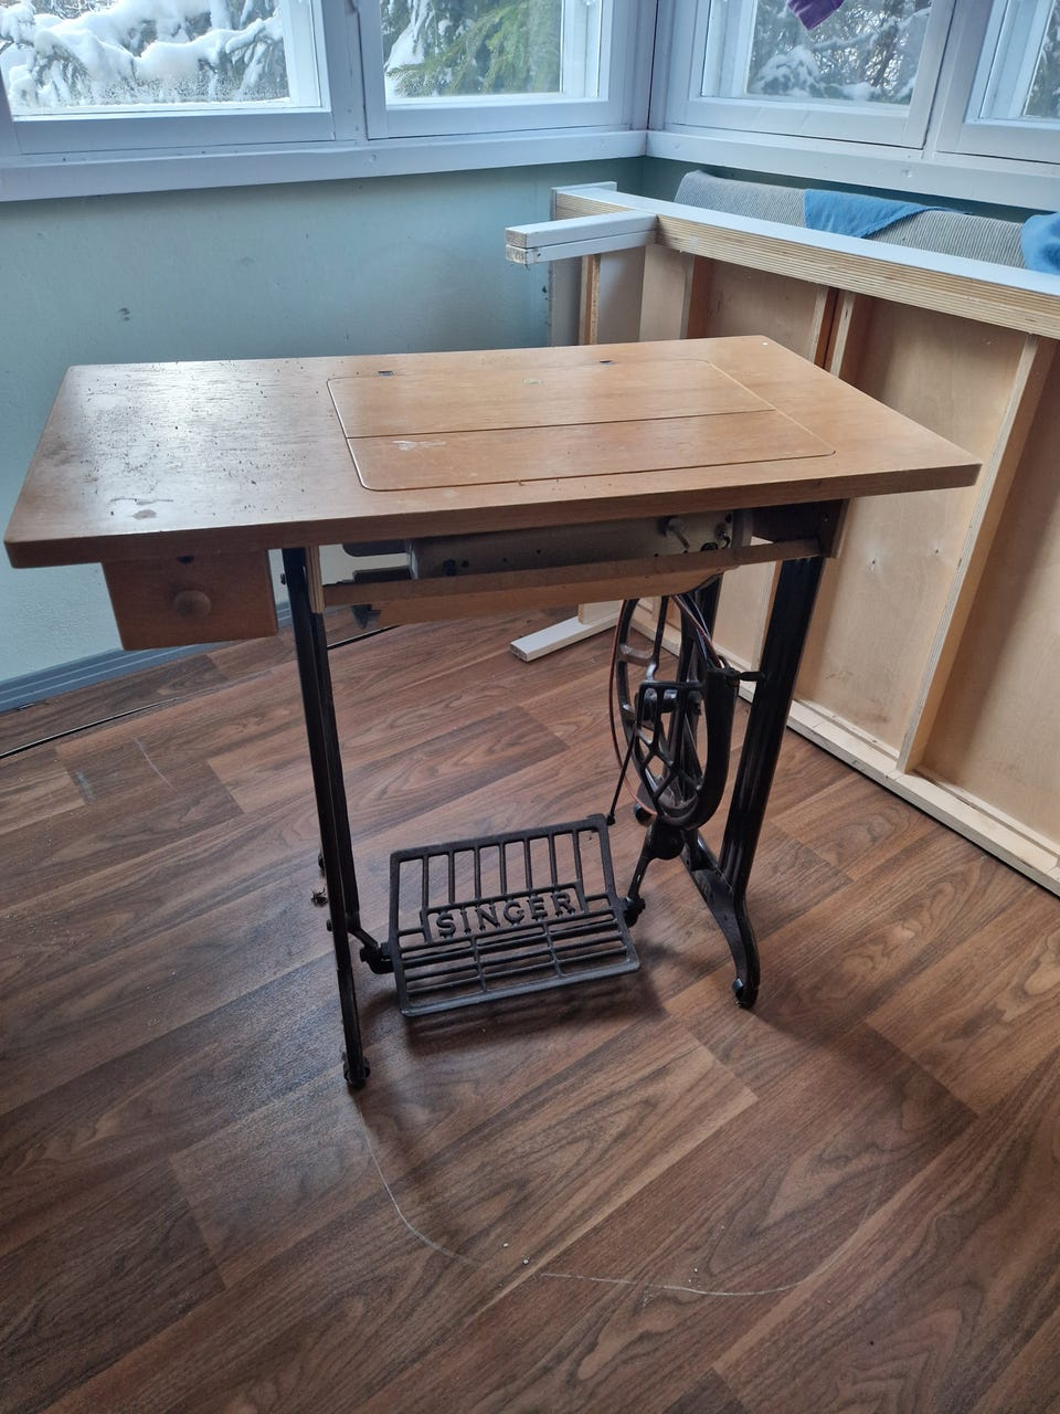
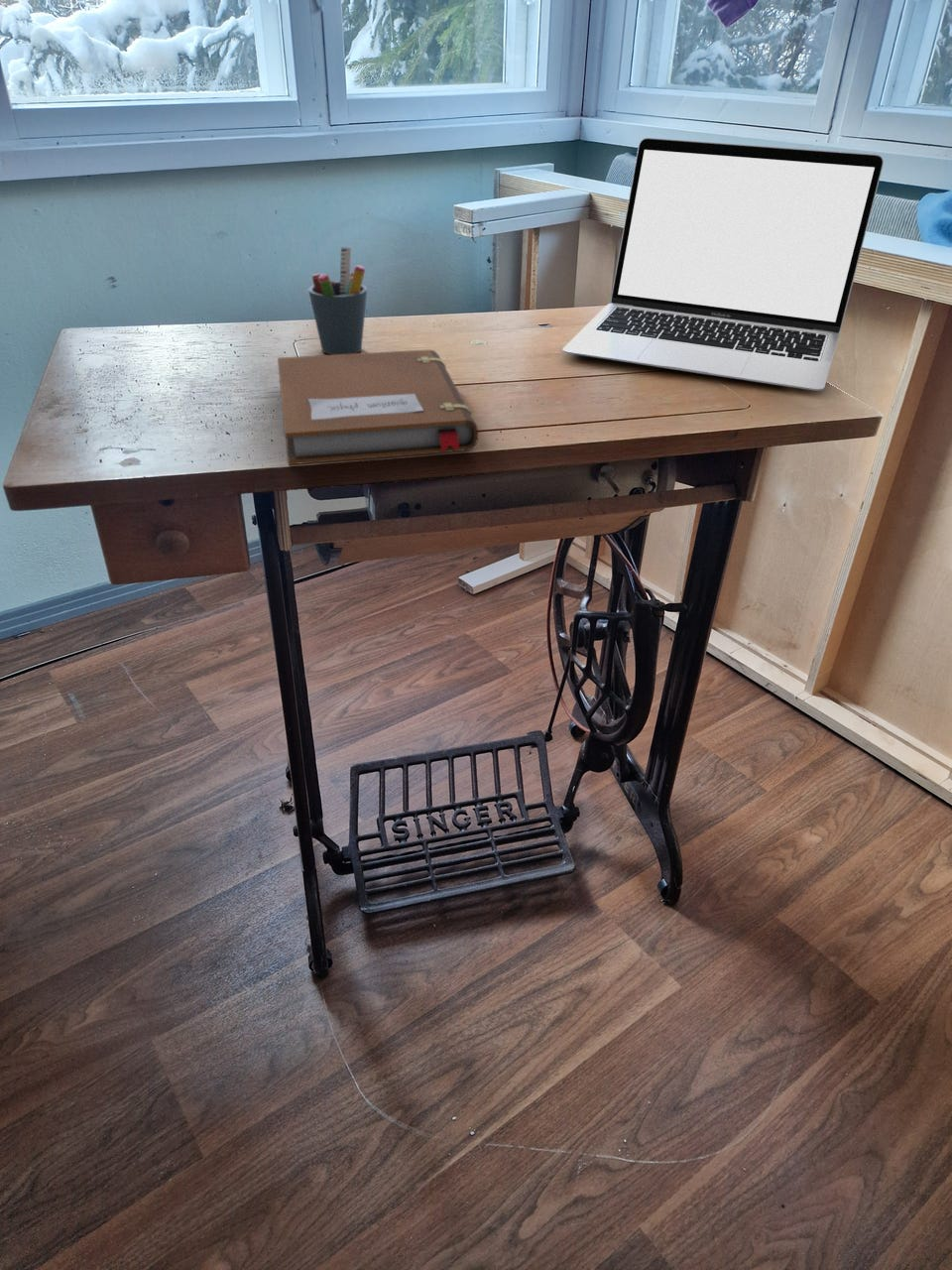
+ laptop (723, 255)
+ notebook (372, 402)
+ pen holder (339, 303)
